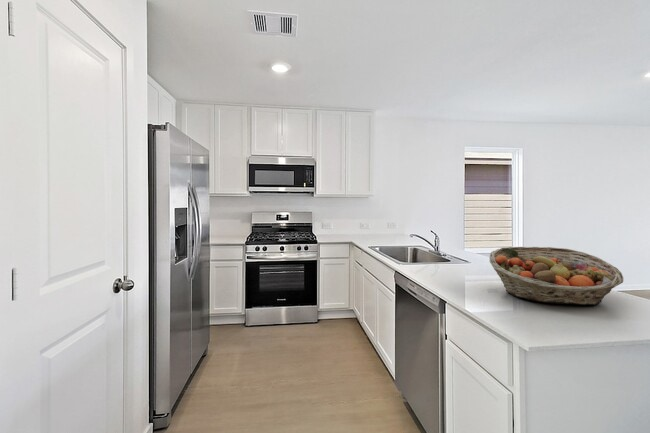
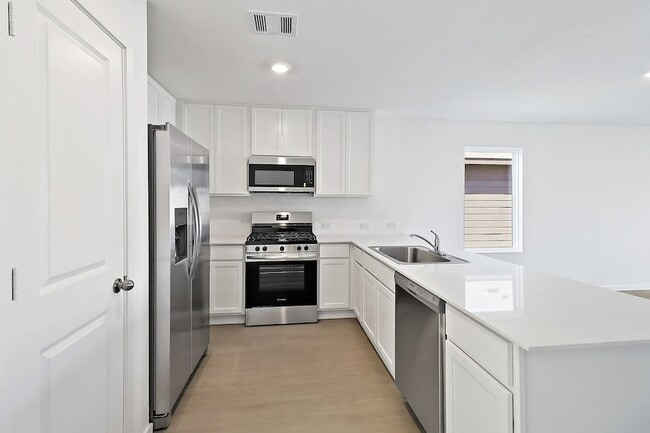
- fruit basket (549, 272)
